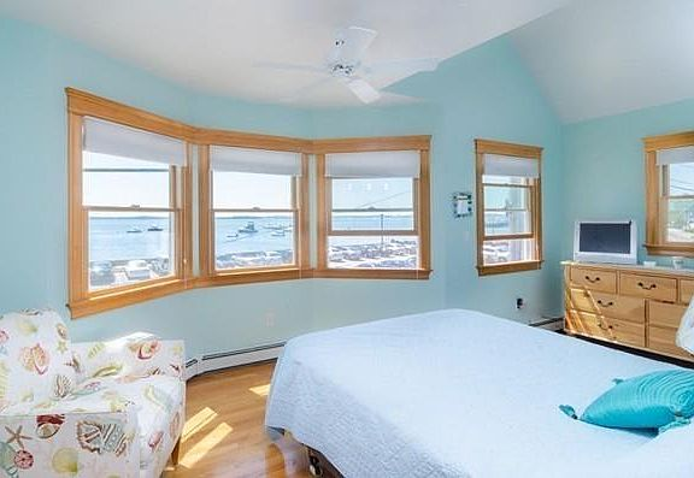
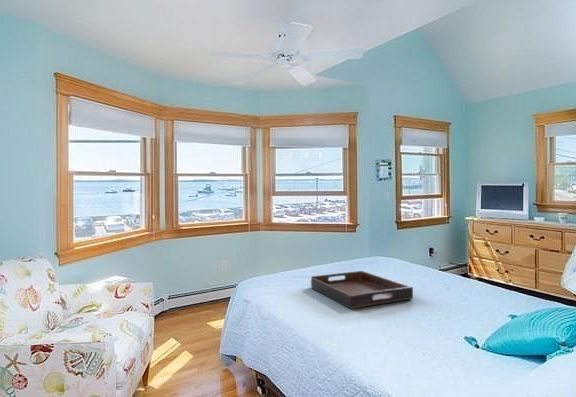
+ serving tray (357, 287)
